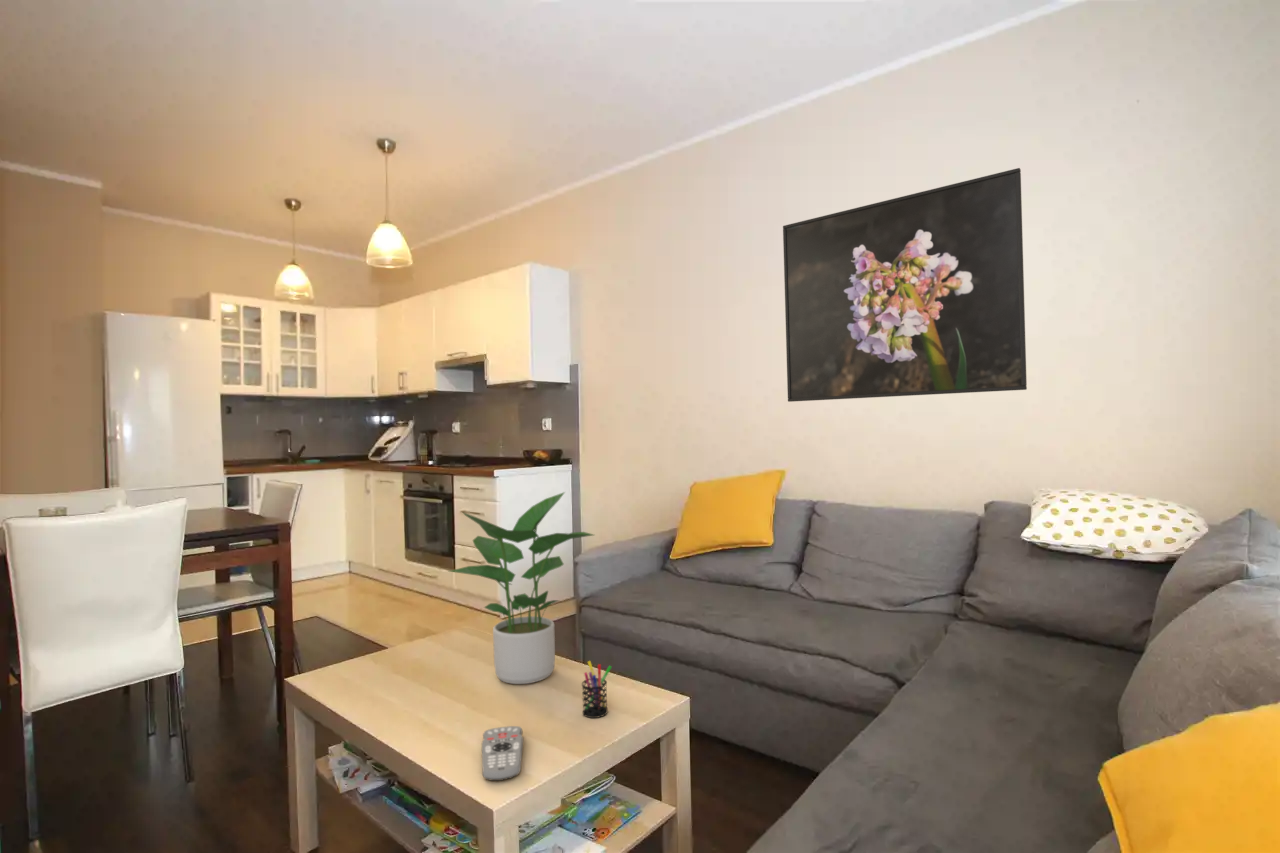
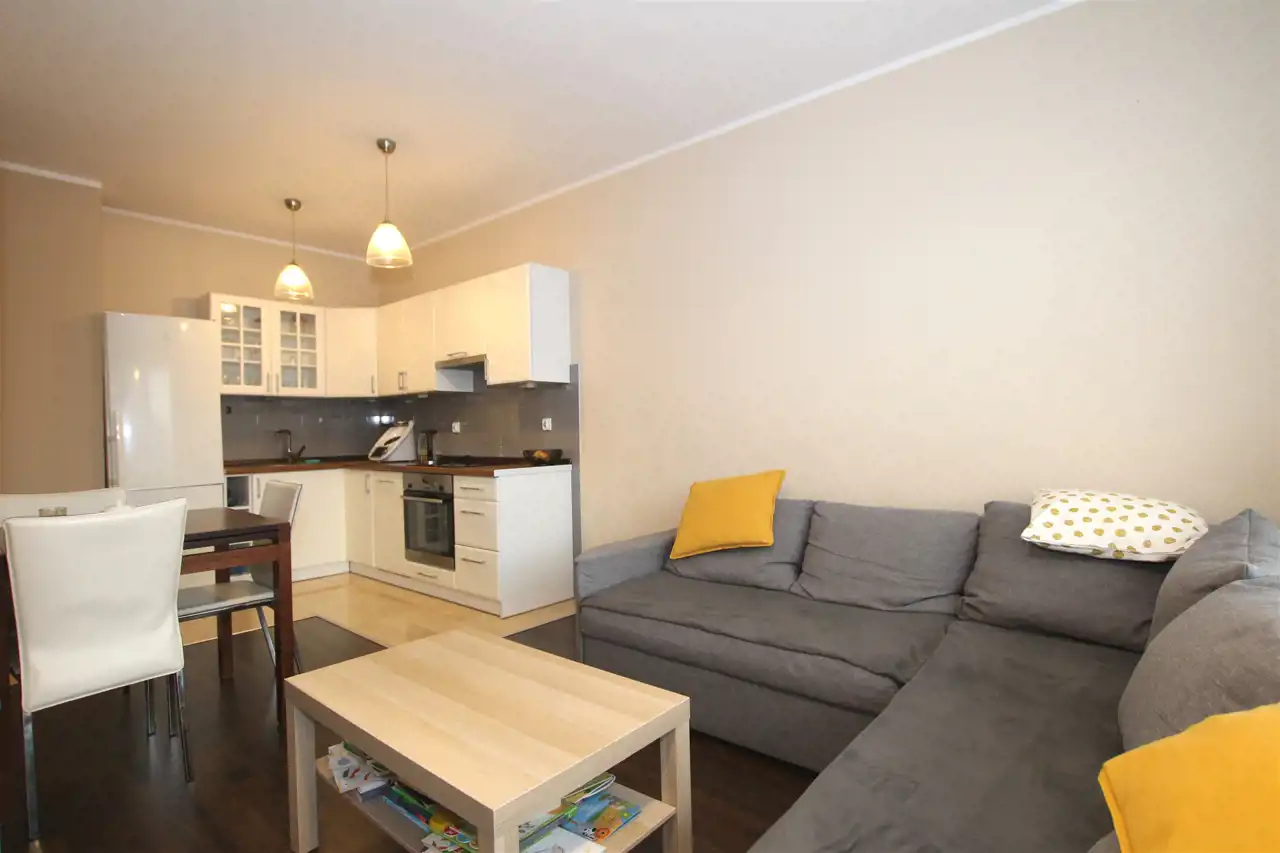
- potted plant (511, 584)
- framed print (891, 298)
- remote control (502, 752)
- pen holder (597, 686)
